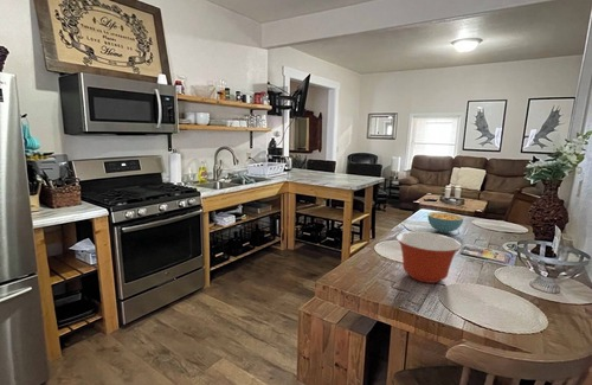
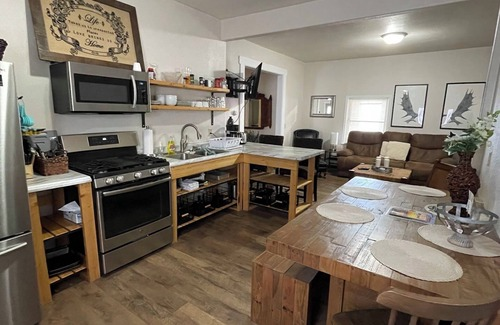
- mixing bowl (425, 258)
- cereal bowl (444, 223)
